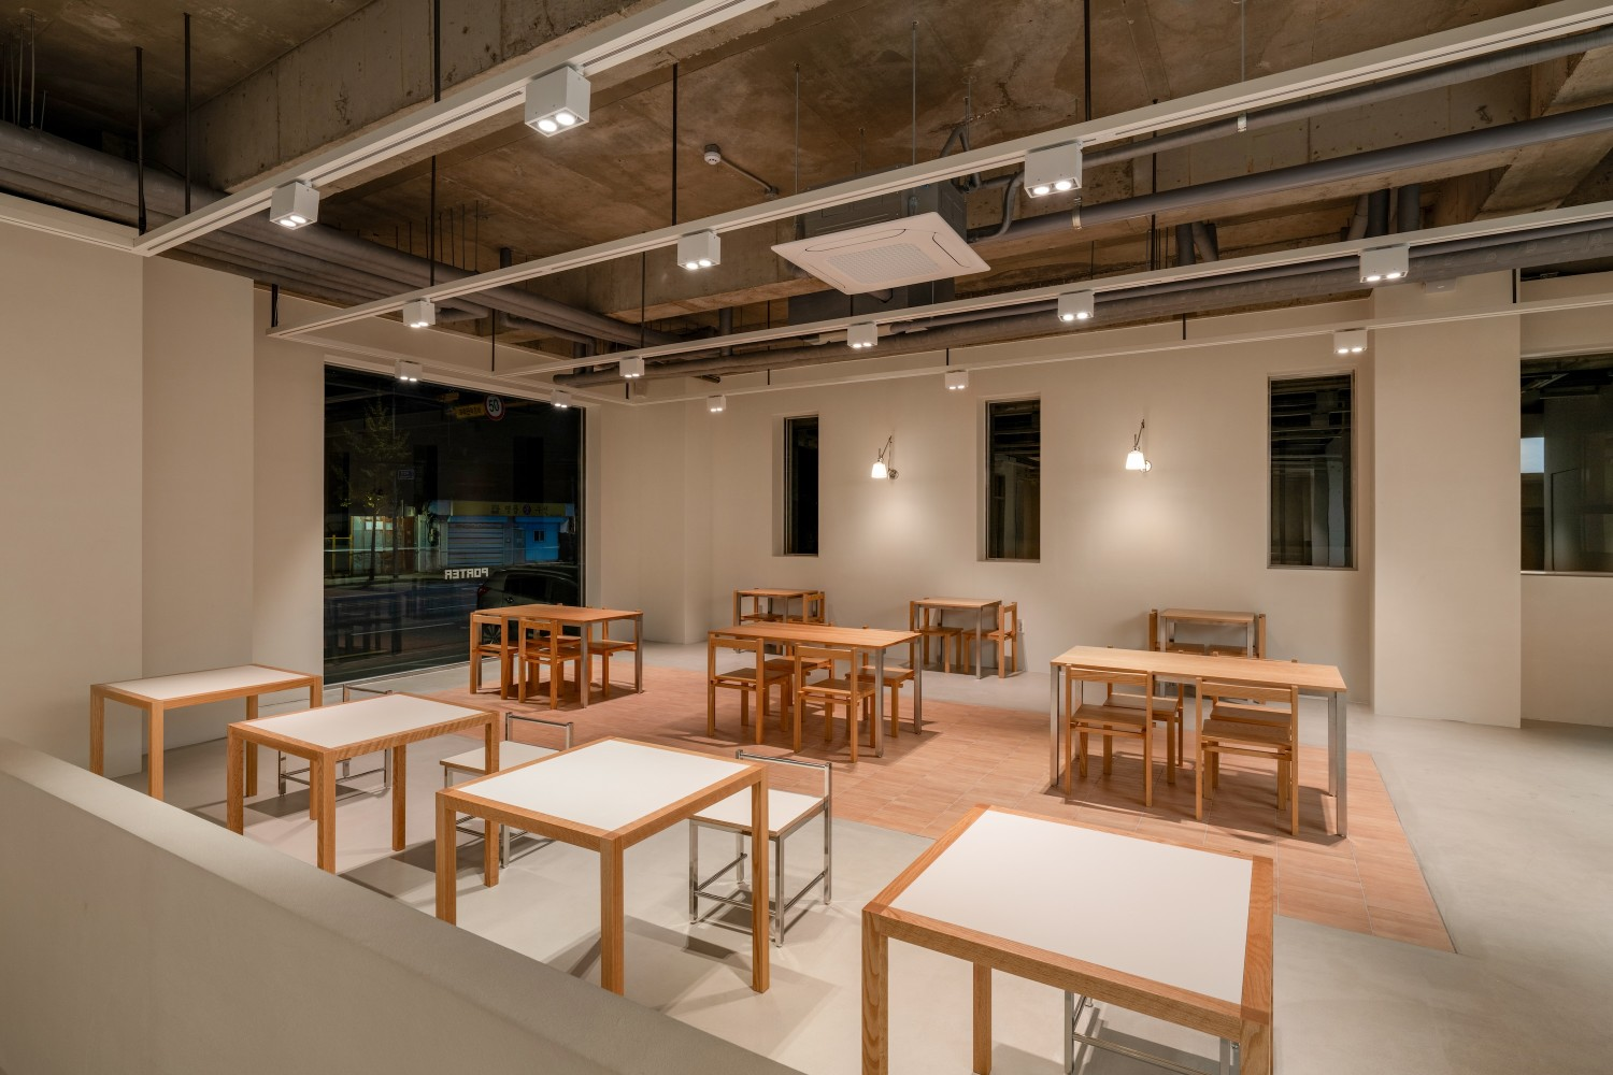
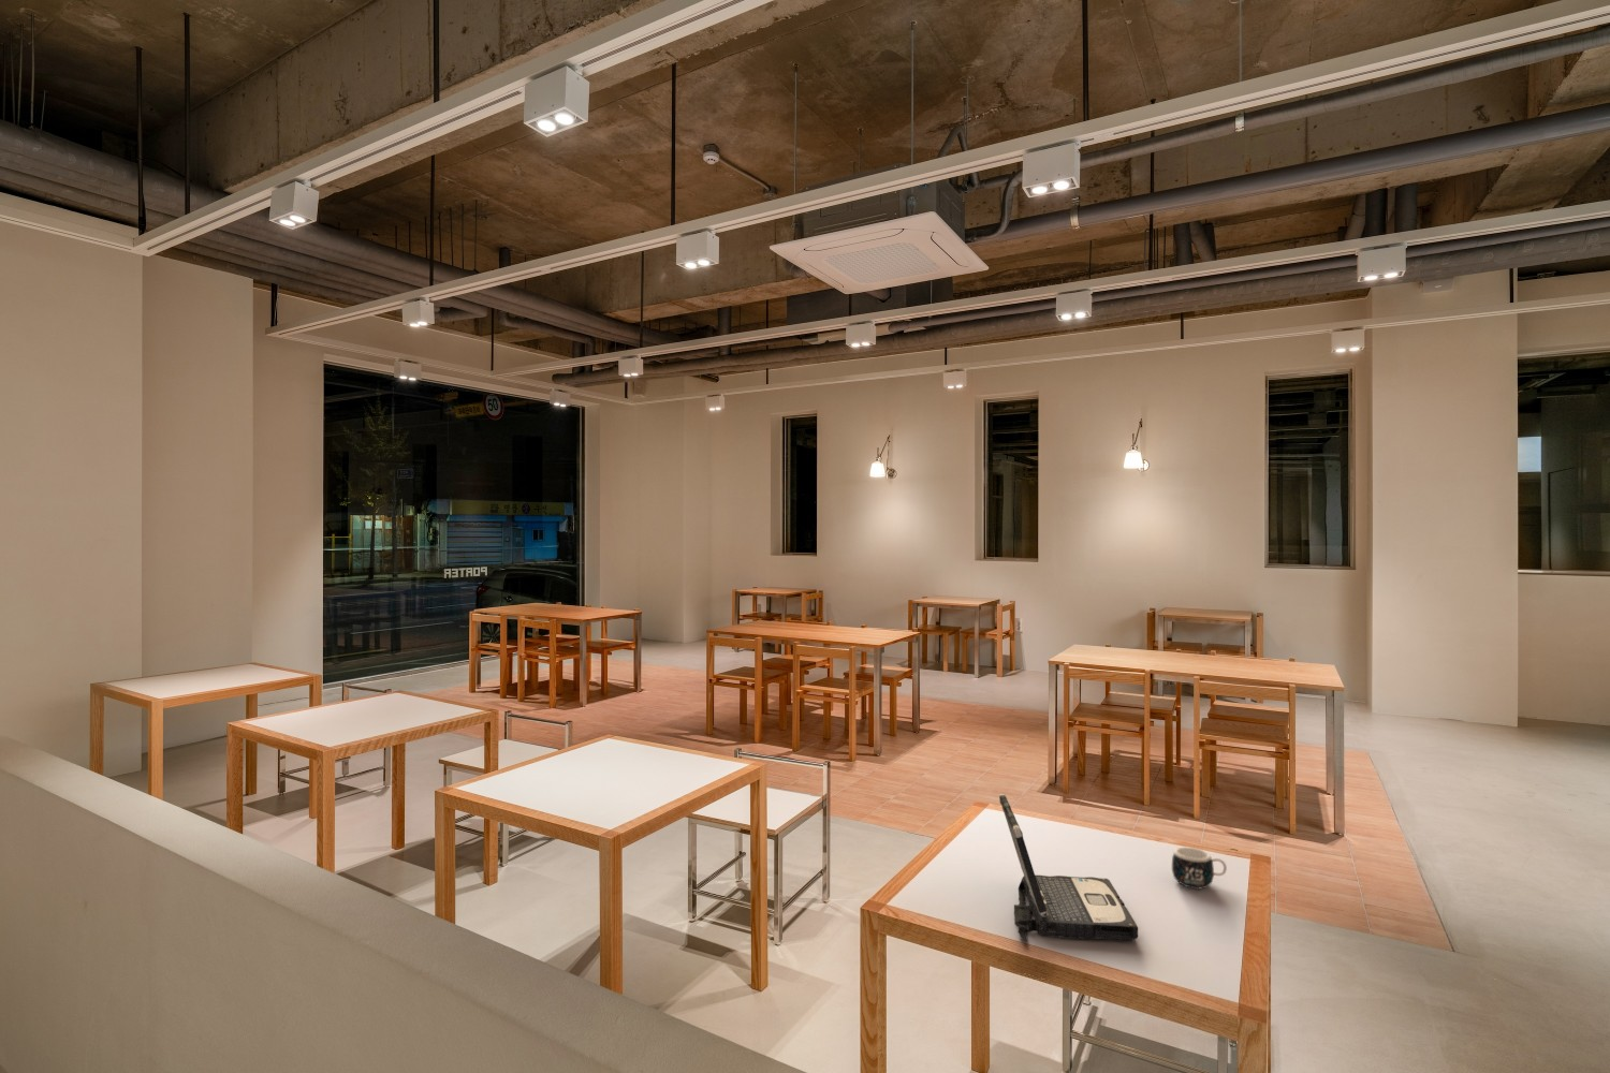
+ laptop (1060, 875)
+ mug (1199, 868)
